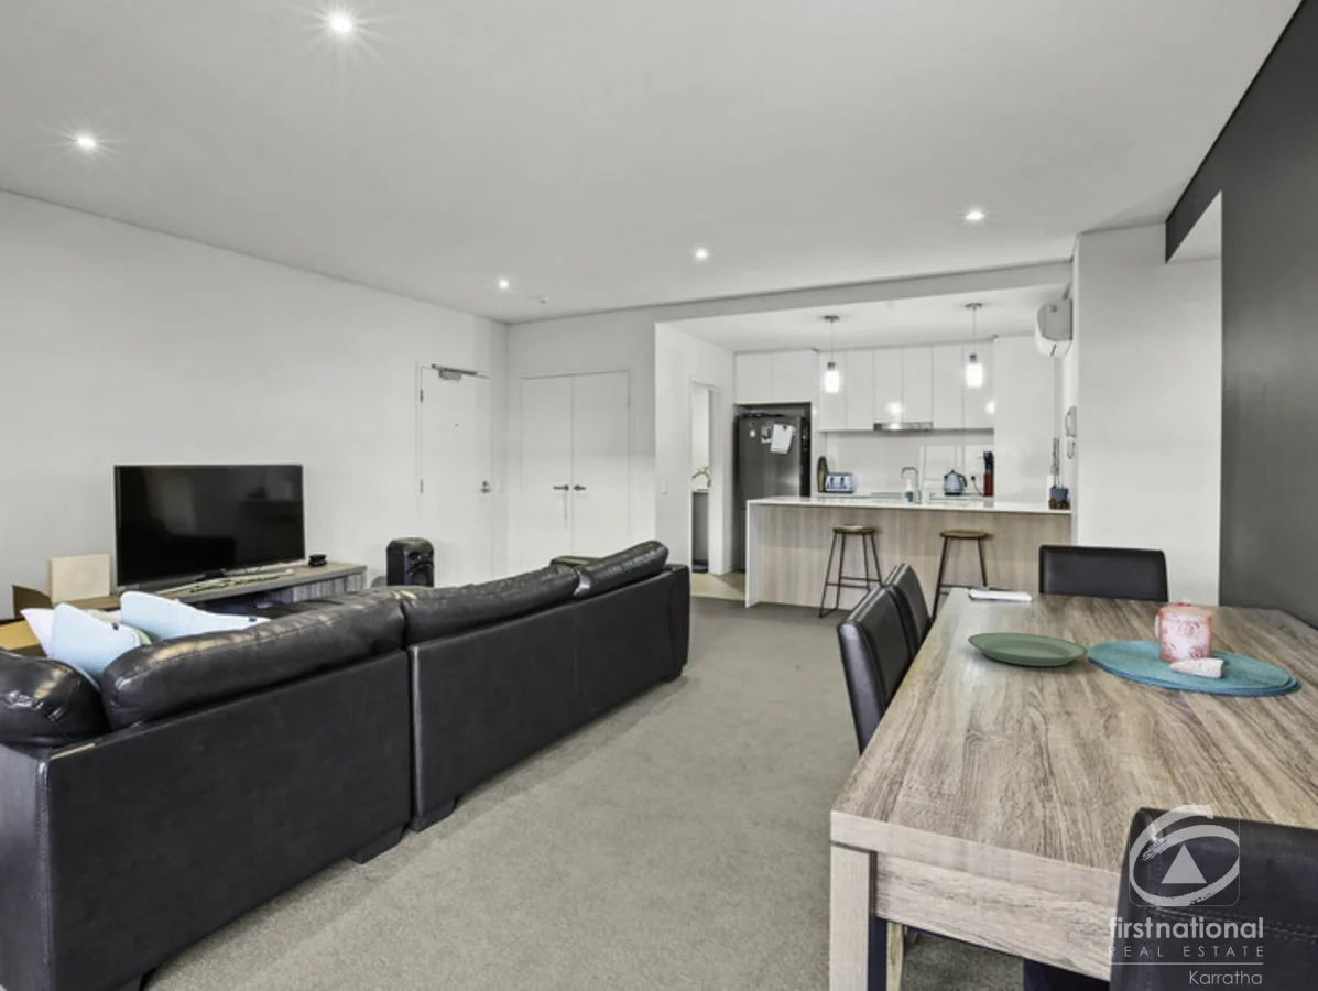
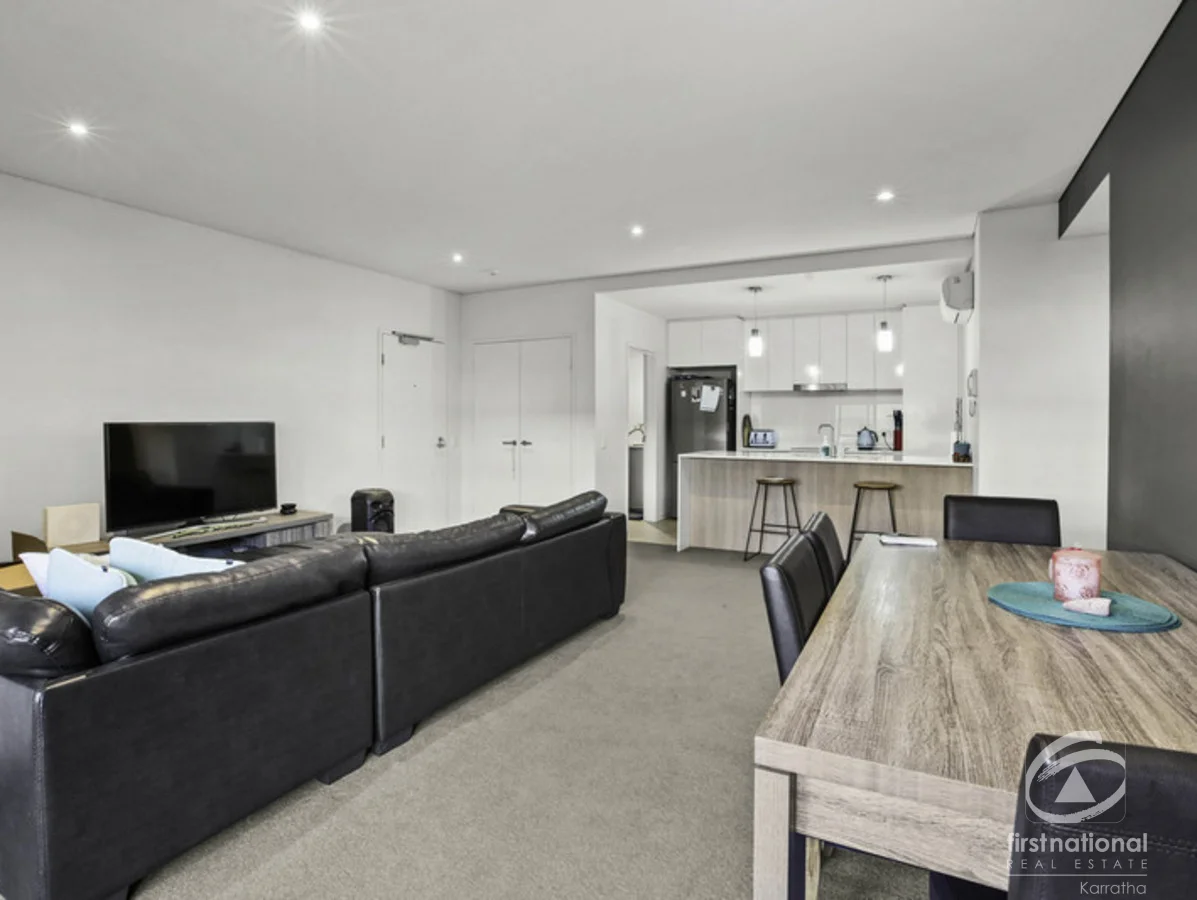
- plate (1025, 650)
